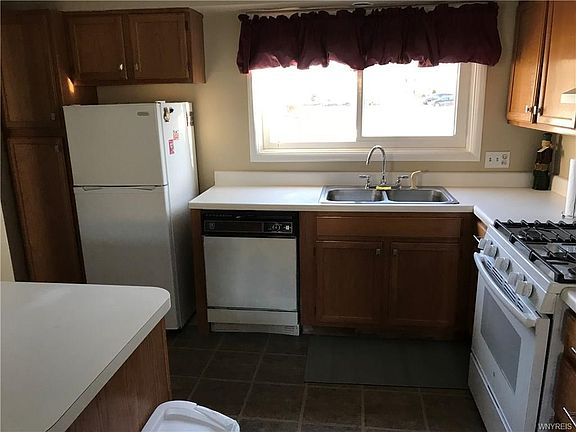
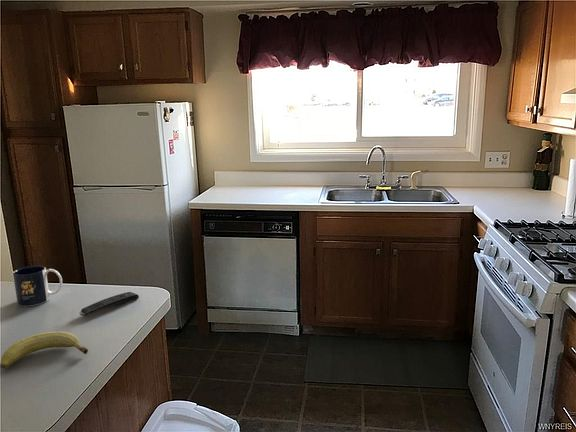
+ fruit (45, 346)
+ mug (39, 284)
+ remote control (109, 303)
